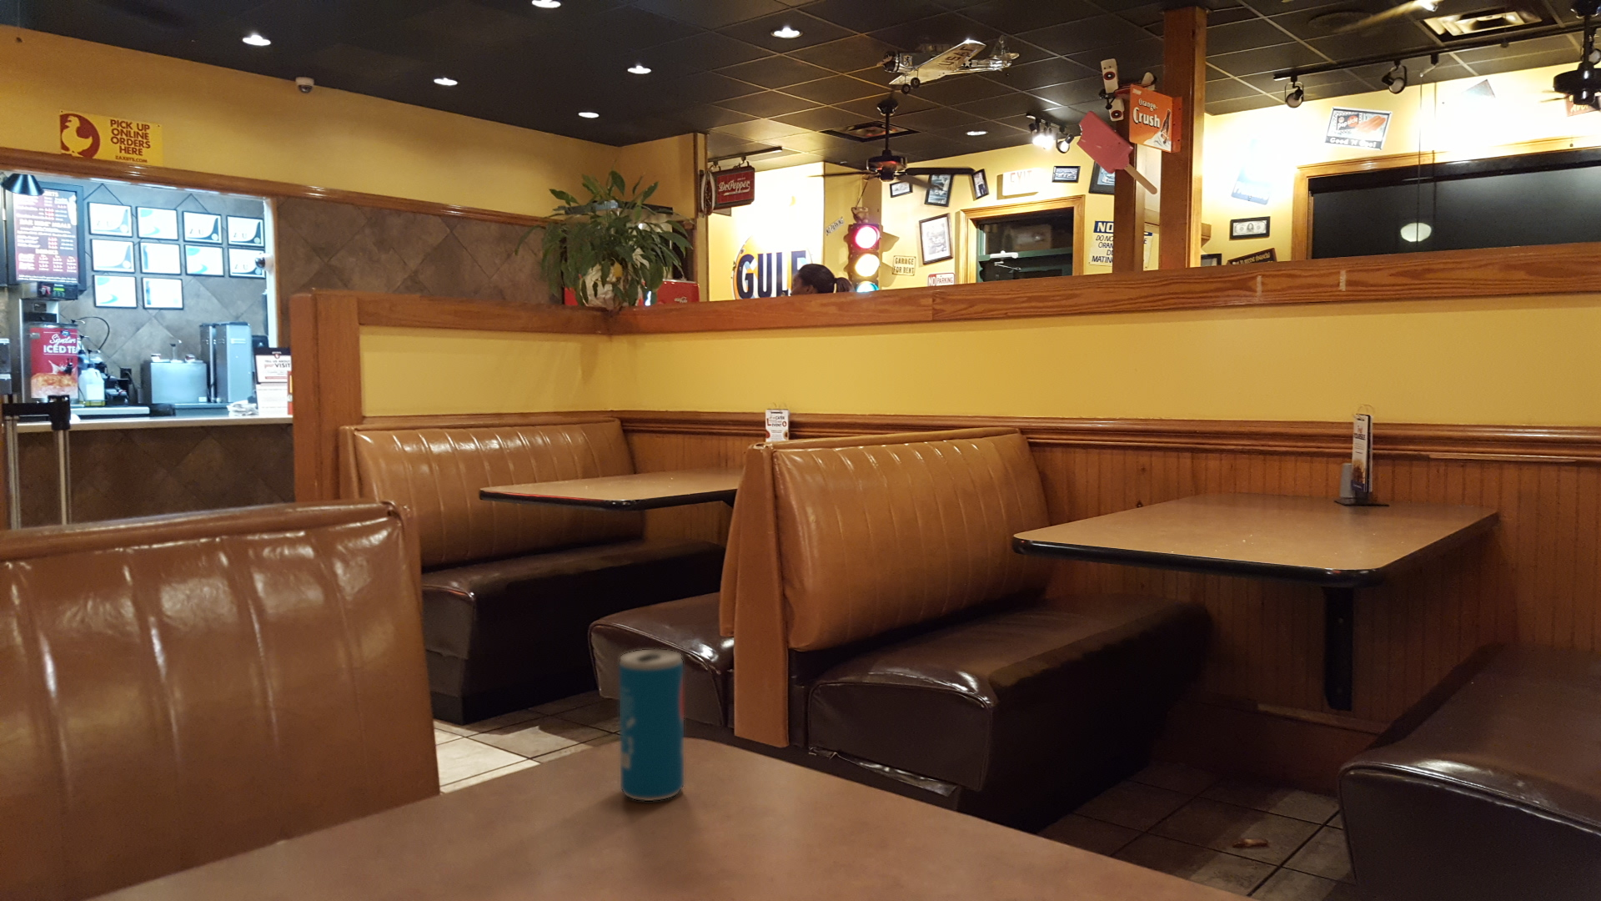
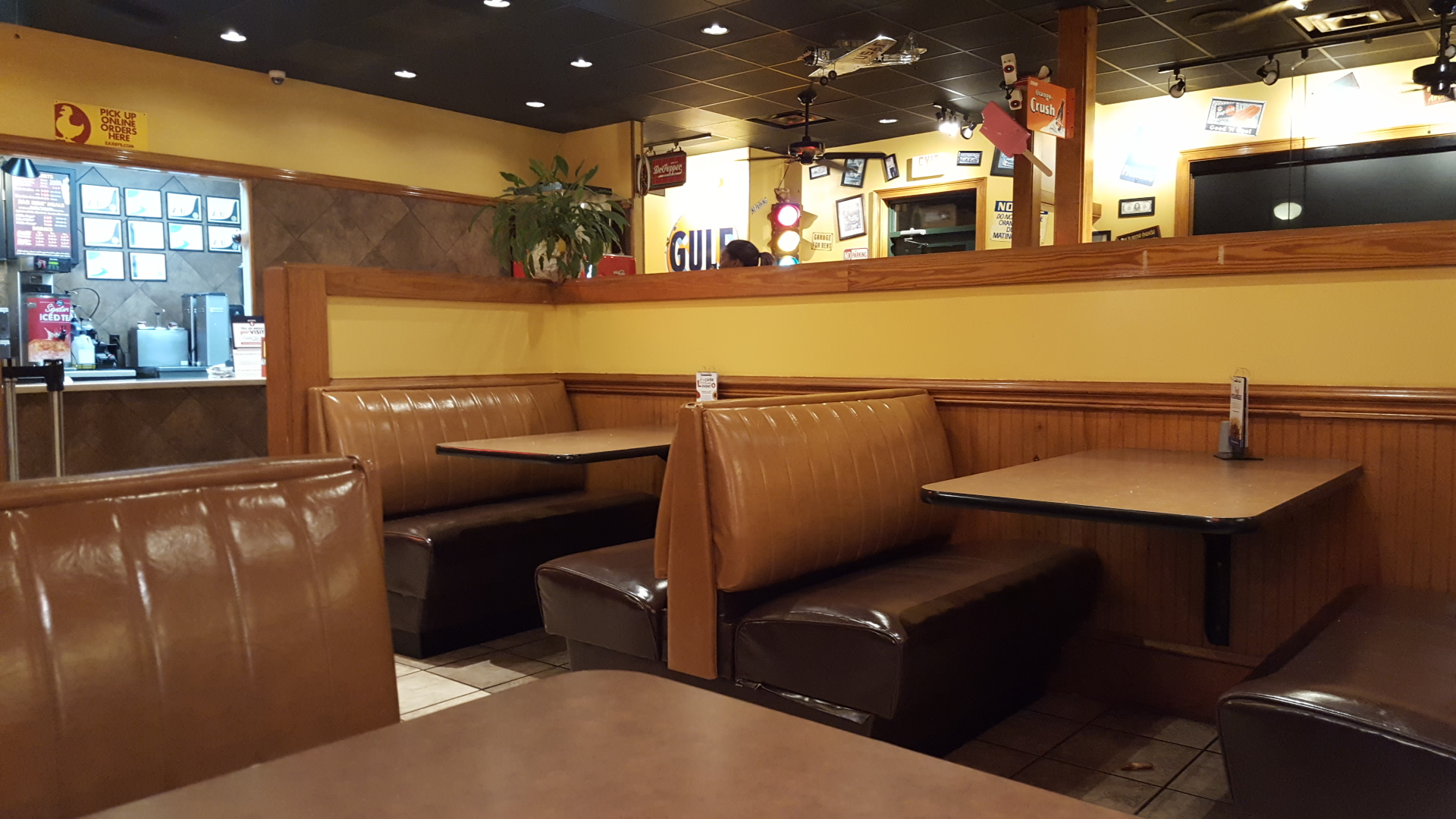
- beverage can (651, 723)
